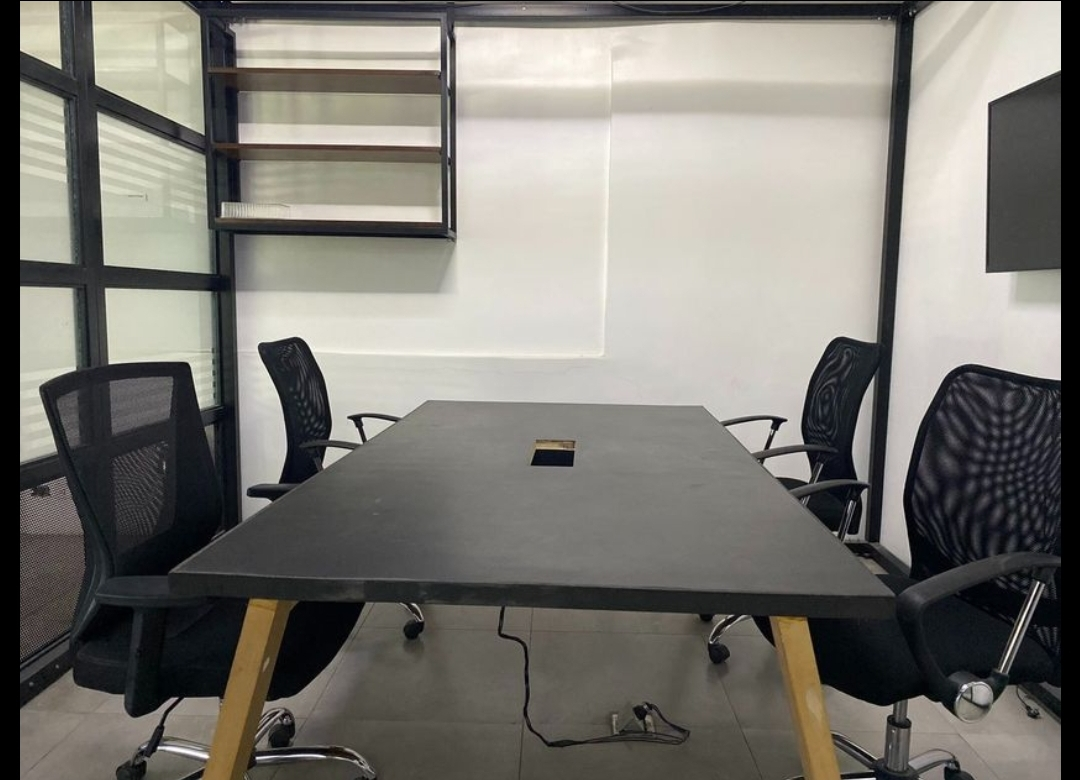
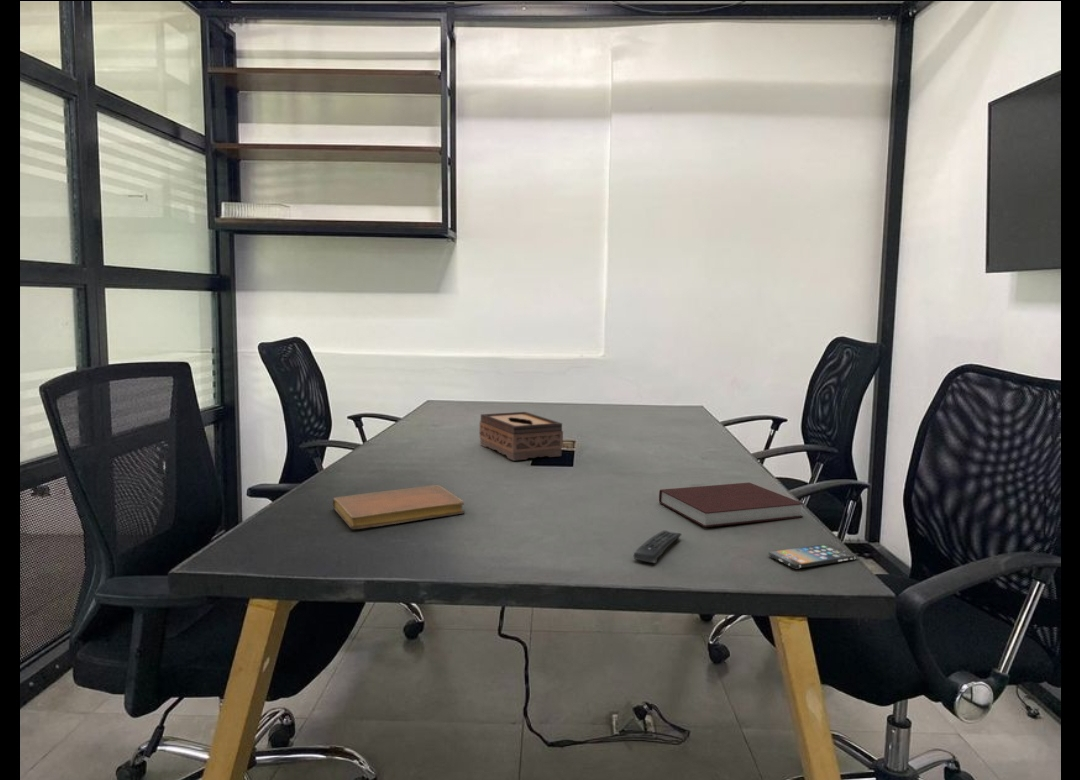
+ notebook (398, 504)
+ notebook (728, 502)
+ remote control (659, 543)
+ tissue box (519, 434)
+ smartphone (812, 555)
